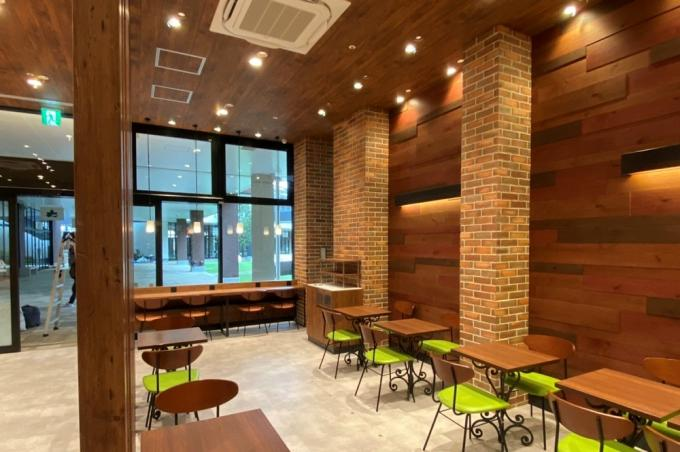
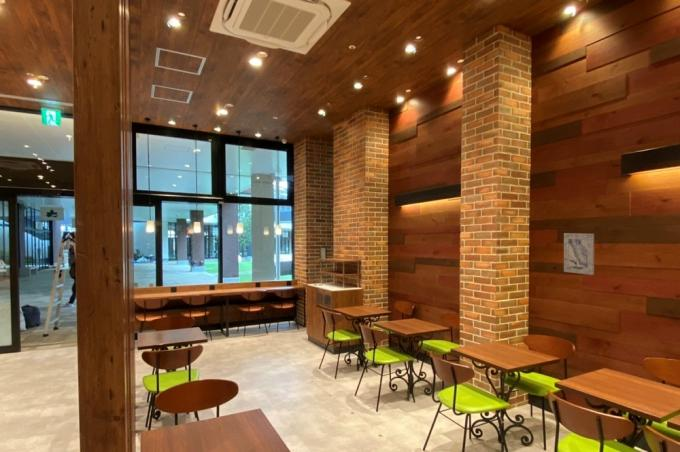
+ wall art (578, 253)
